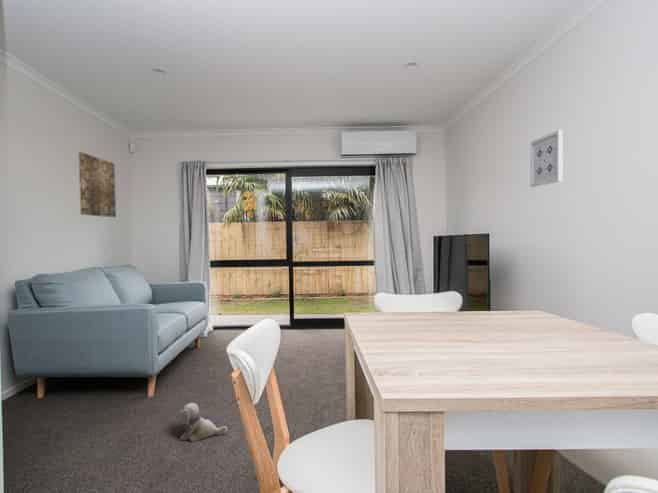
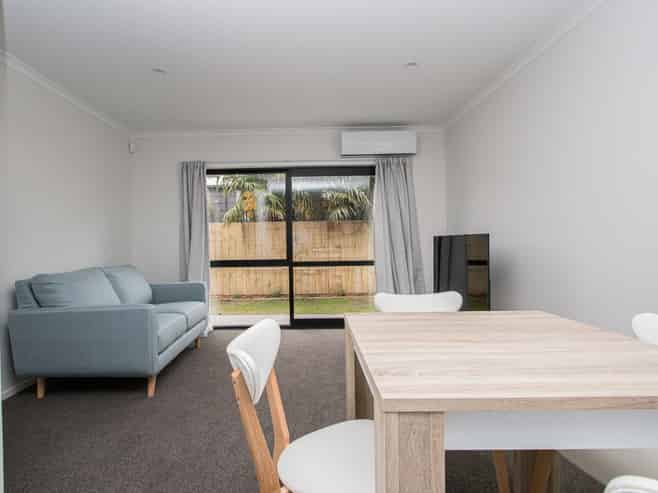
- wall art (98, 187)
- plush toy (201, 420)
- wall art (545, 160)
